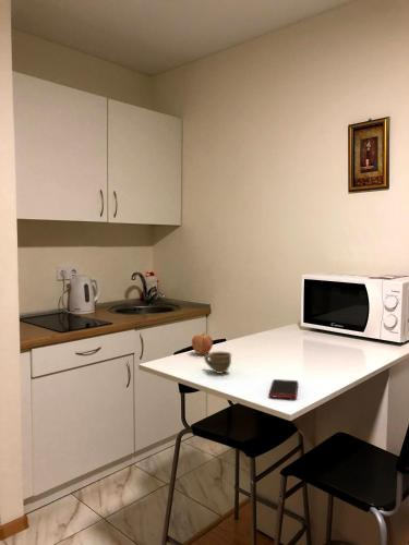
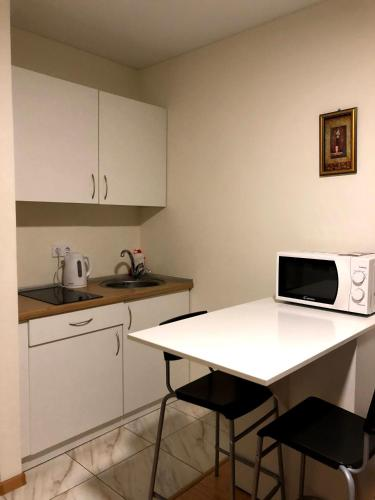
- cup (217, 362)
- fruit (202, 342)
- cell phone (284, 388)
